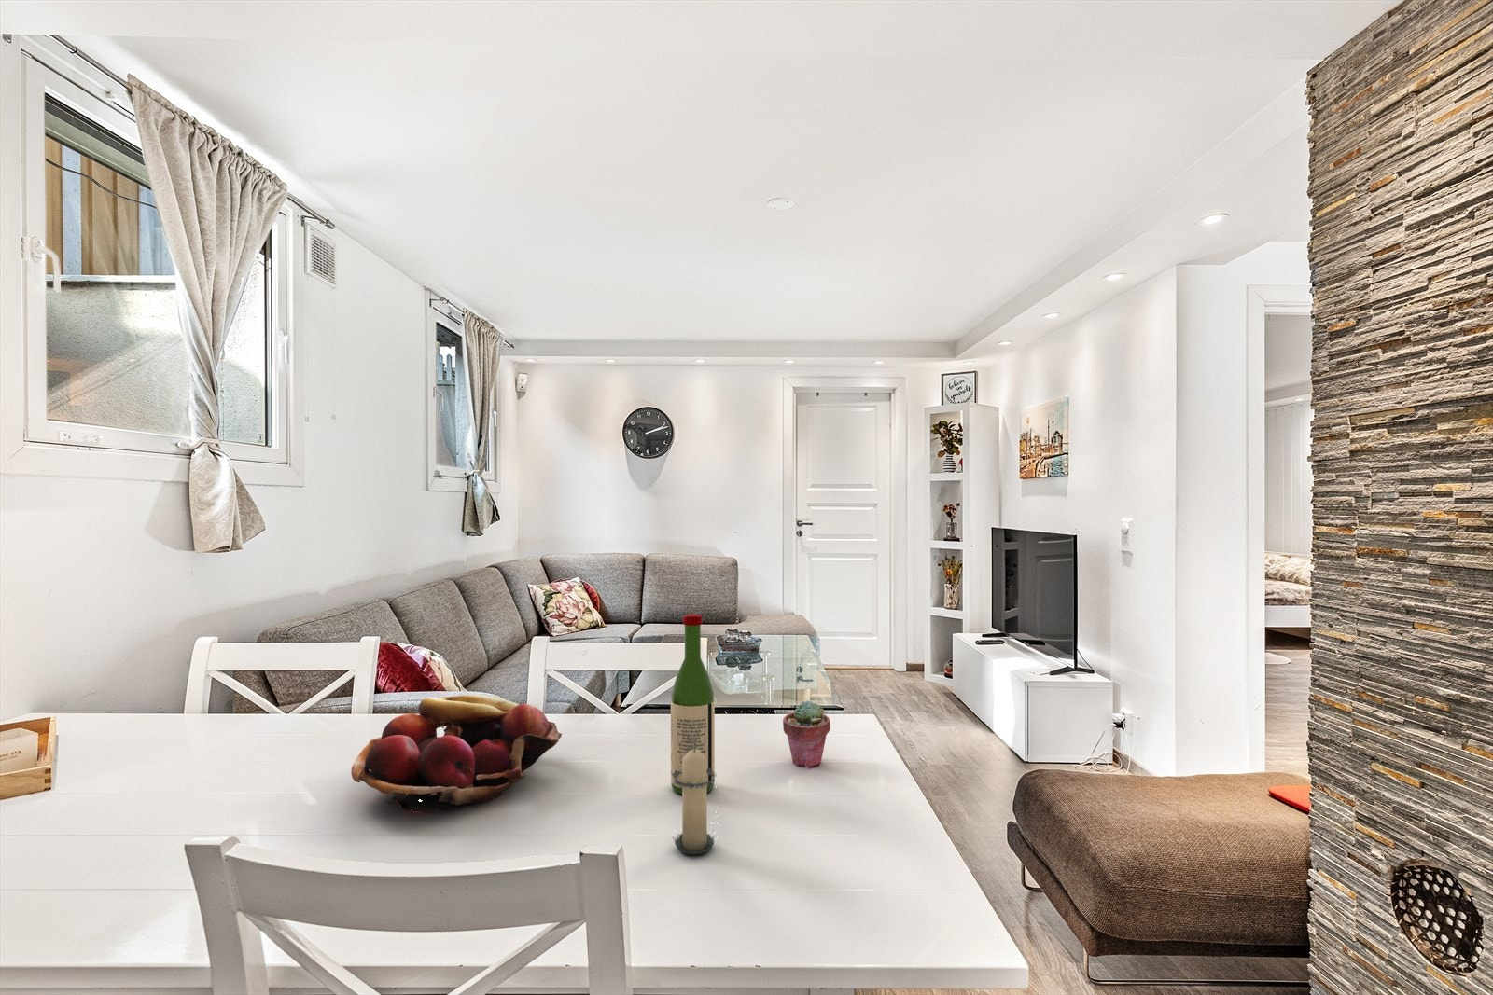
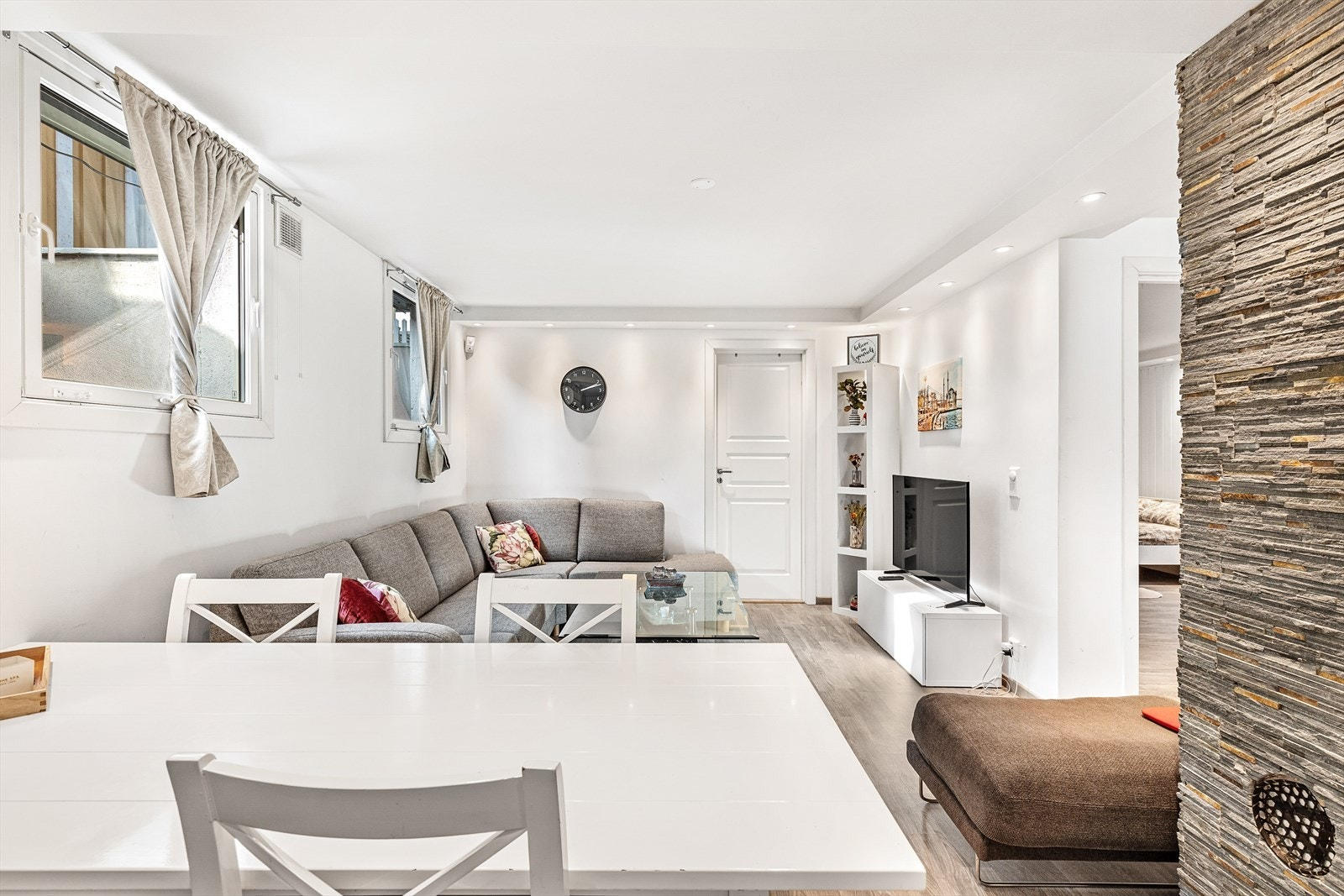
- wine bottle (692, 701)
- fruit basket (458, 742)
- candle (694, 794)
- potted succulent (806, 731)
